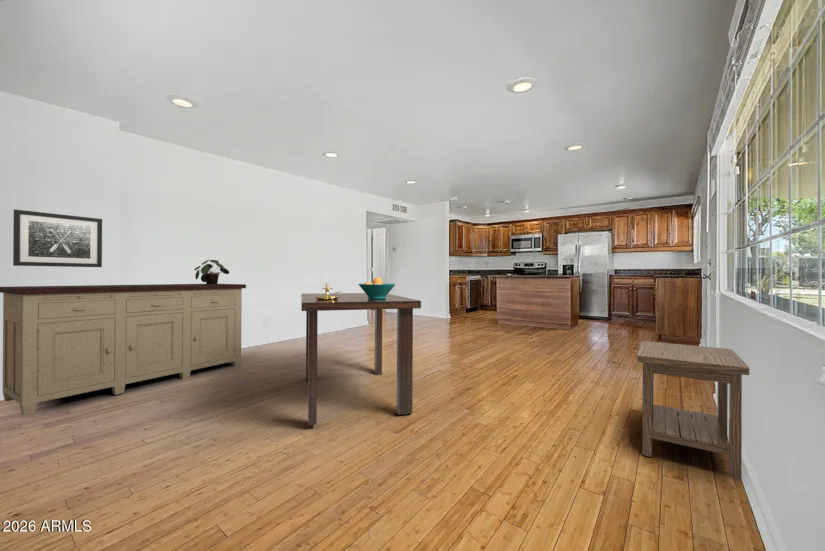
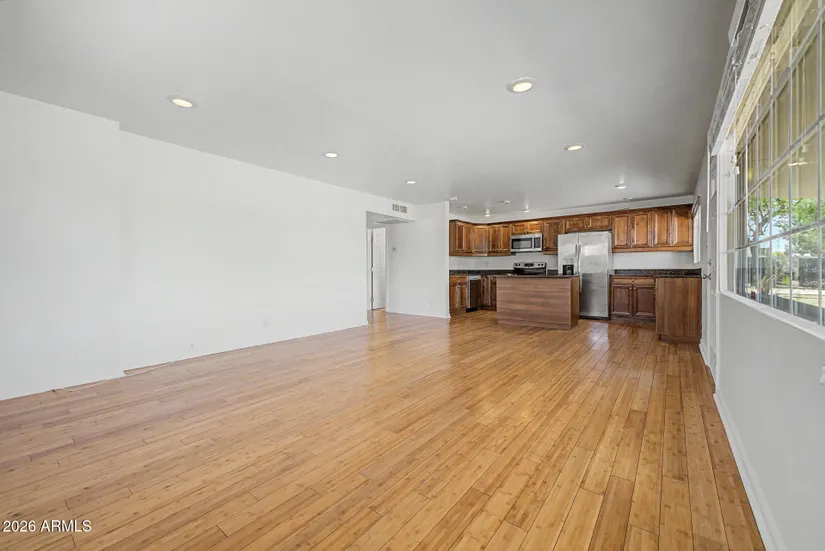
- wall art (60, 240)
- fruit bowl (377, 287)
- dining table (375, 345)
- potted plant (211, 272)
- side table (682, 409)
- candle holder (328, 287)
- sideboard (142, 333)
